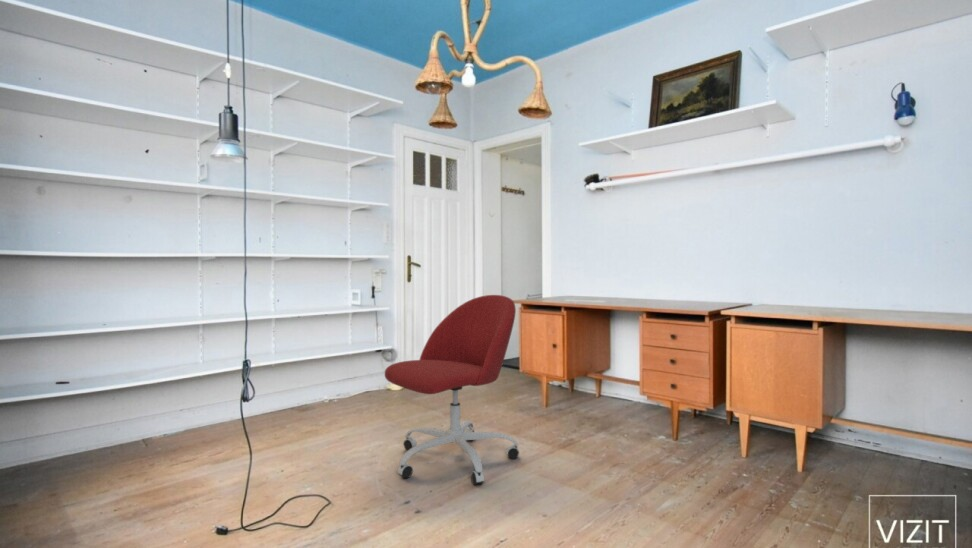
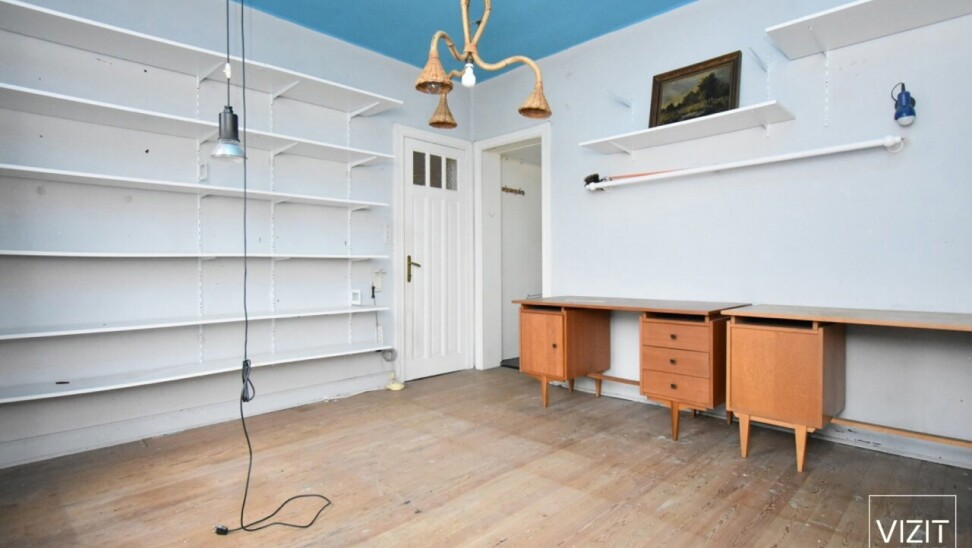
- office chair (453, 379)
